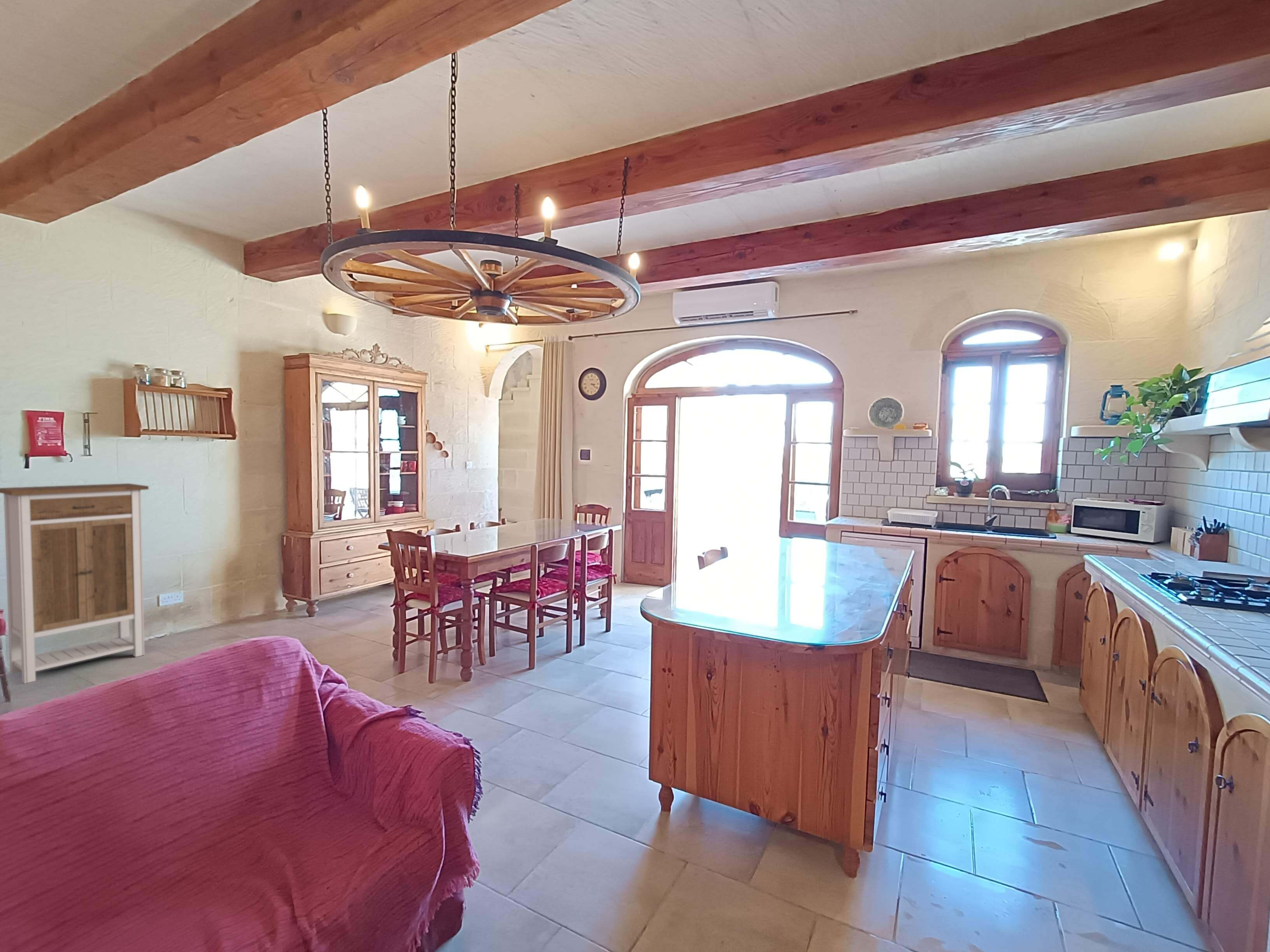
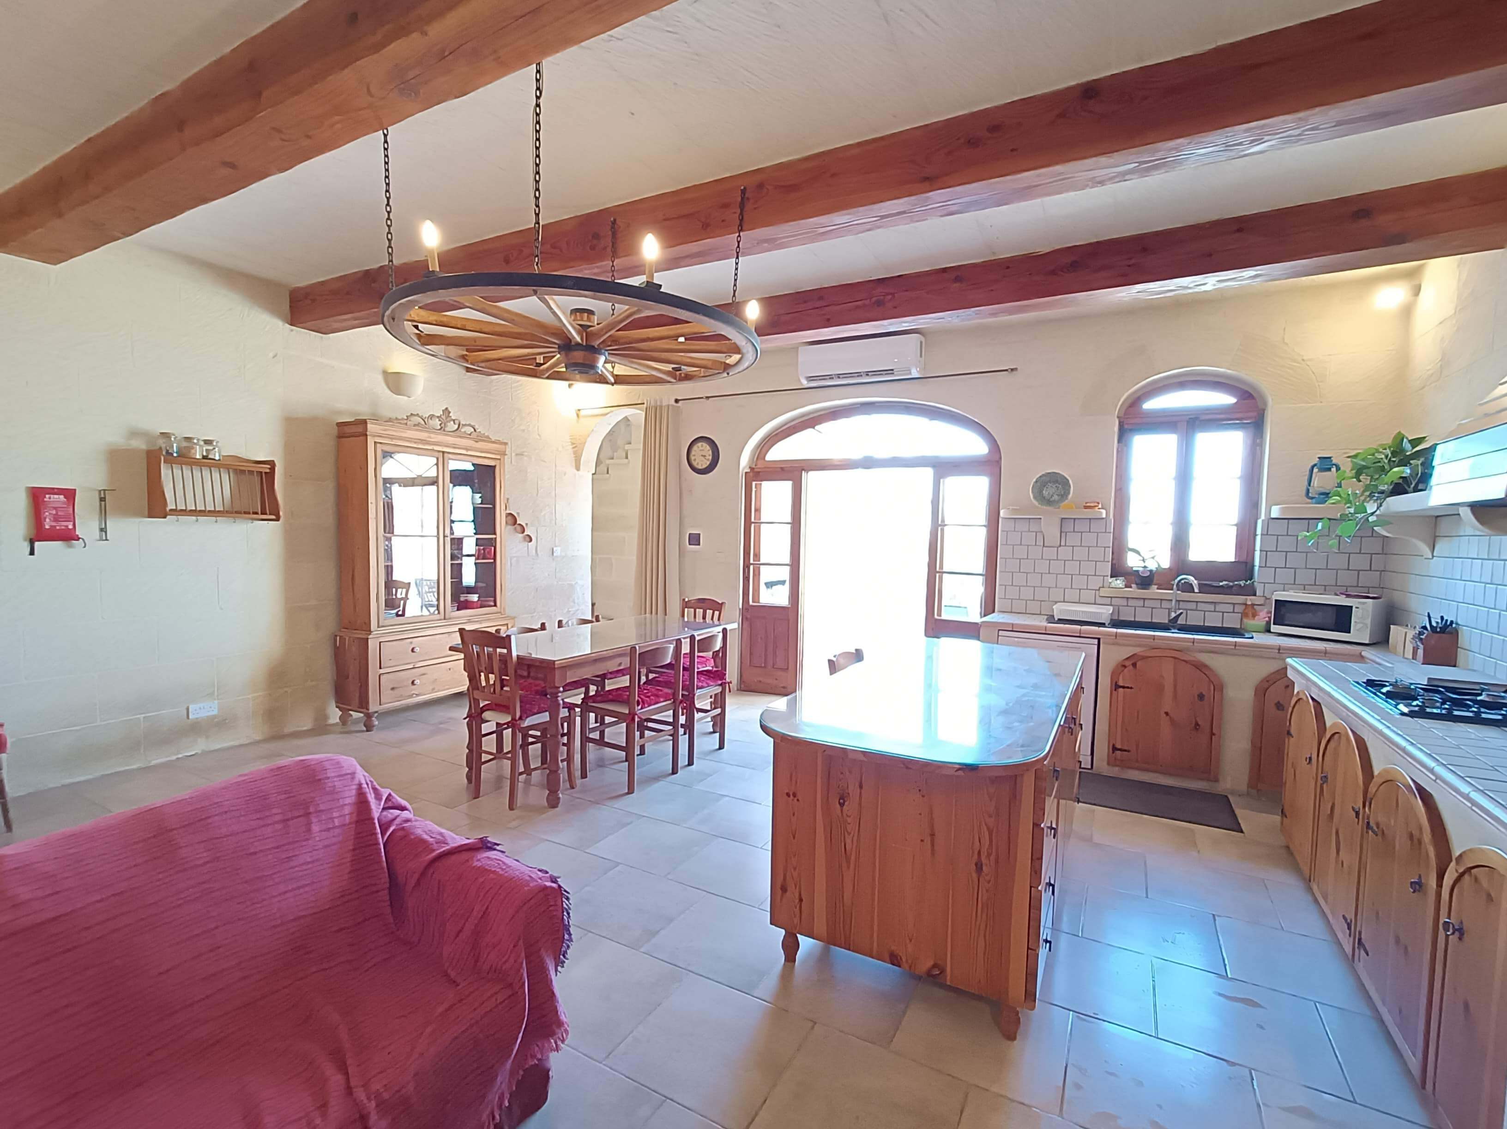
- cabinet (78, 576)
